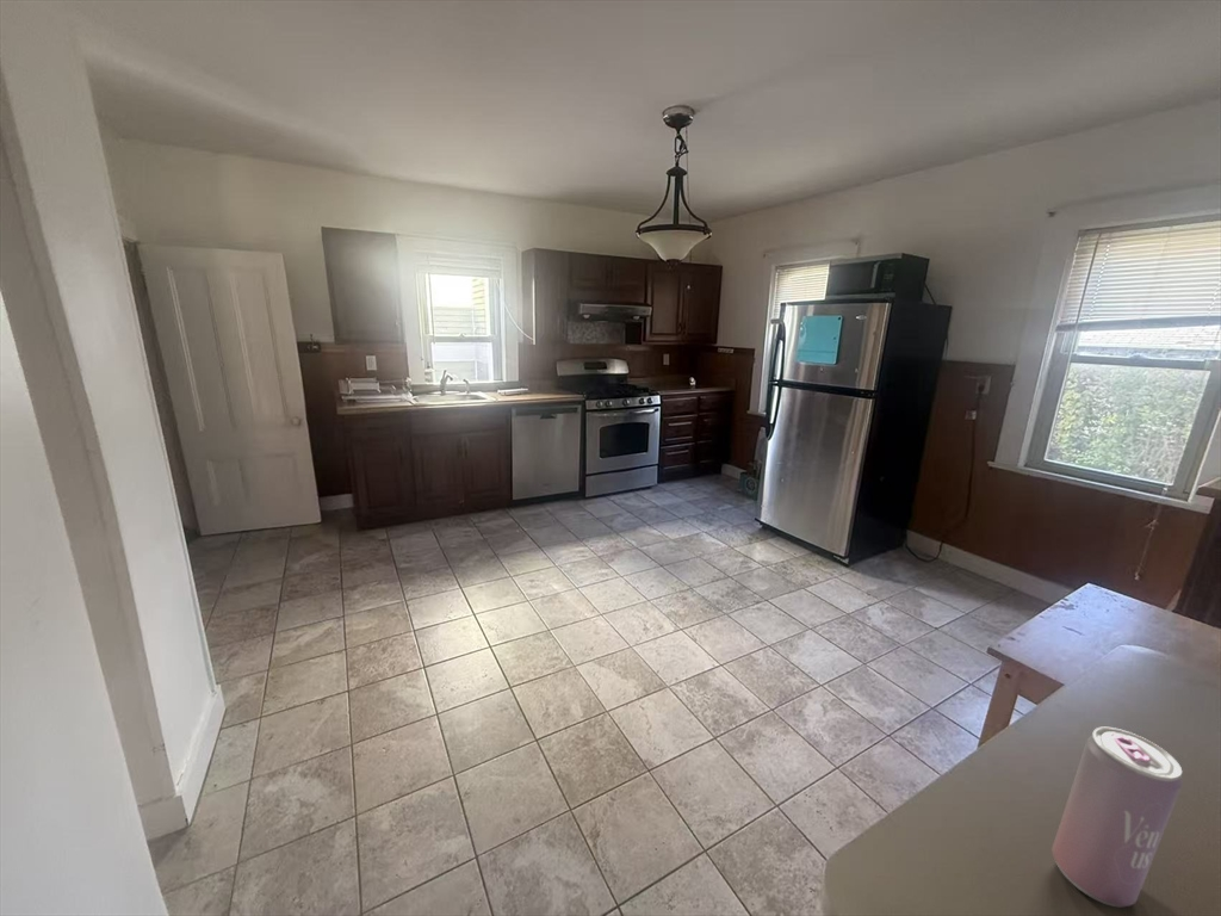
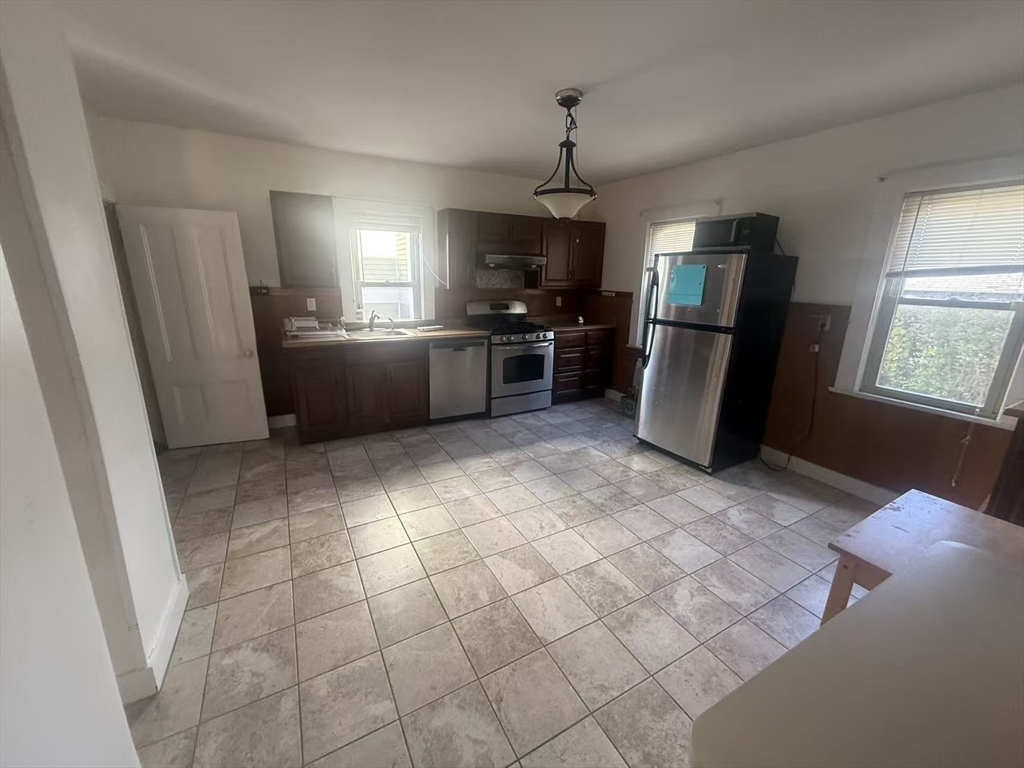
- beverage can (1112, 816)
